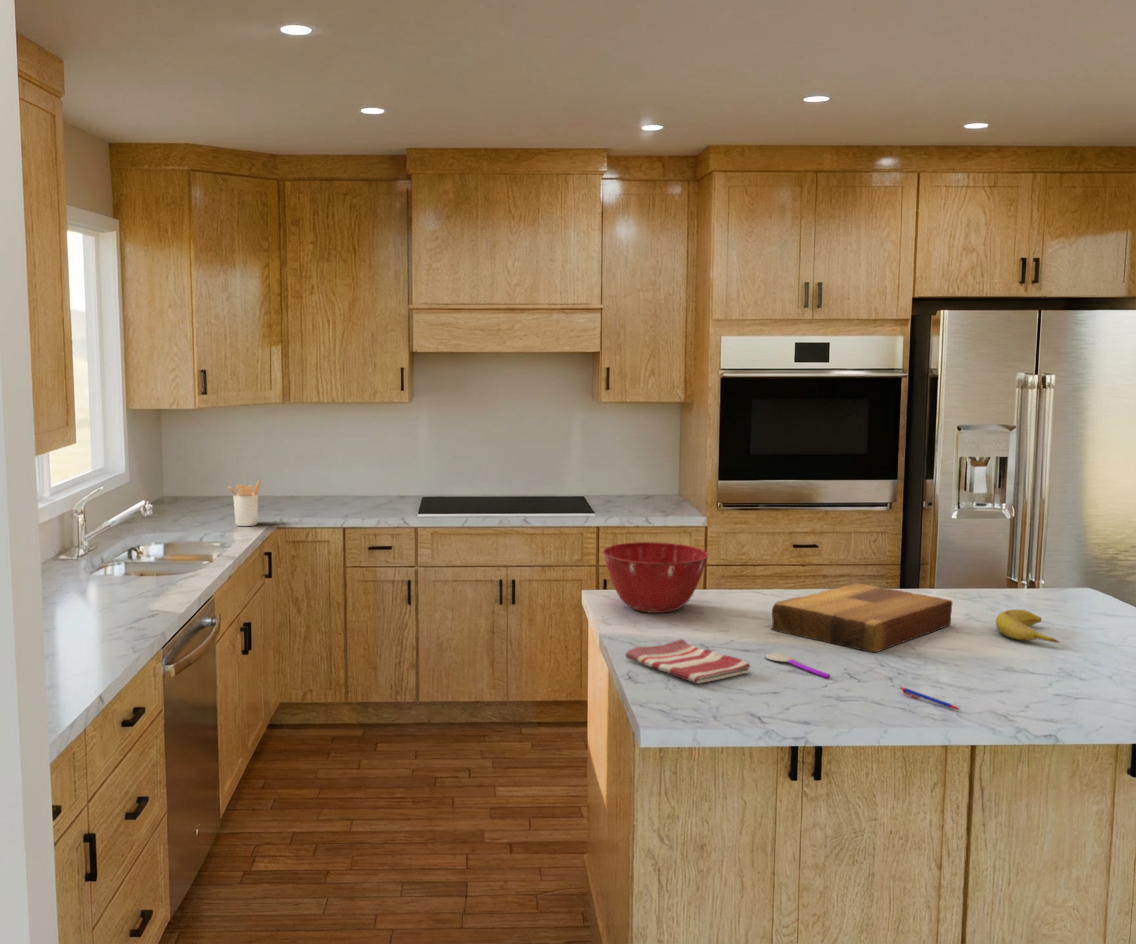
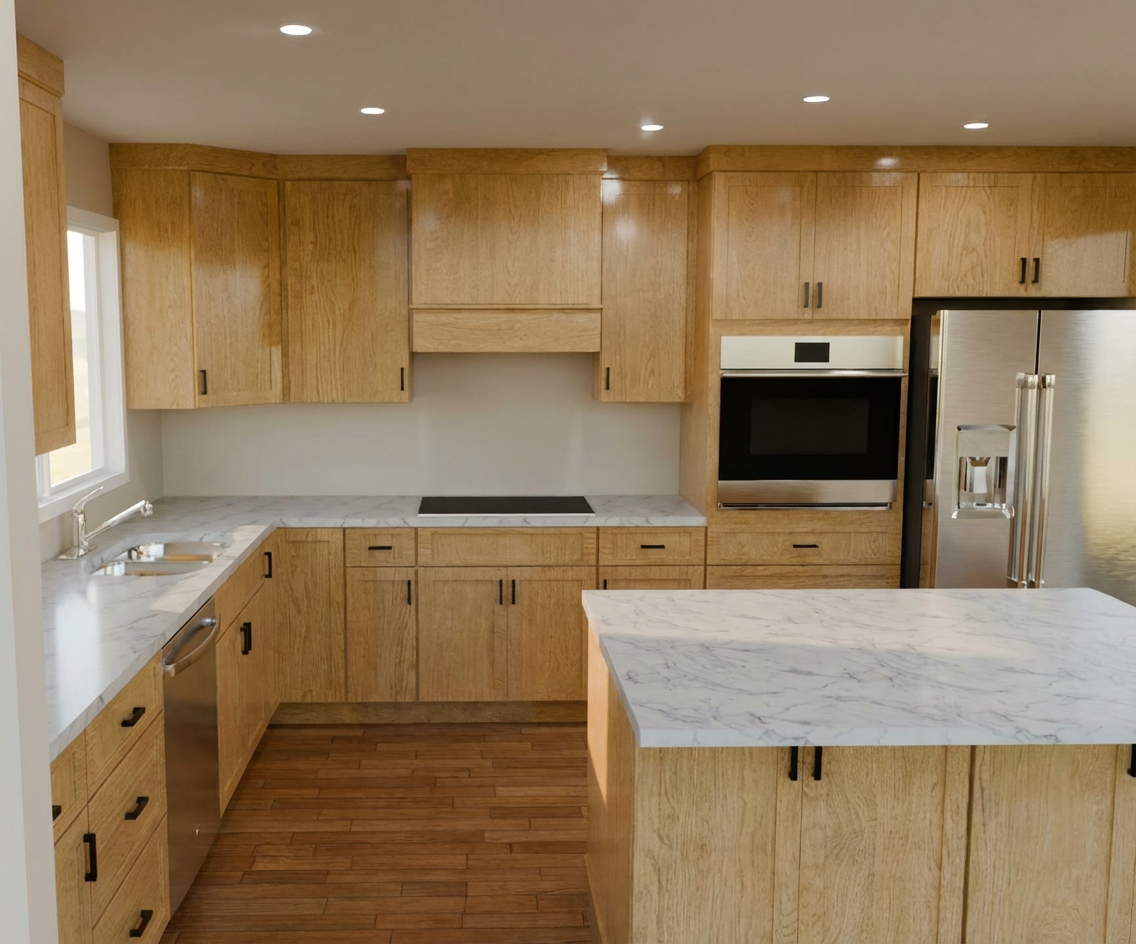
- utensil holder (245, 503)
- cutting board (862, 613)
- pen (929, 698)
- mixing bowl (655, 579)
- dish towel (687, 660)
- spoon (797, 663)
- fruit (1036, 623)
